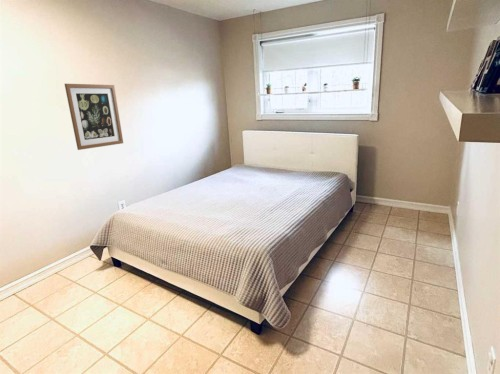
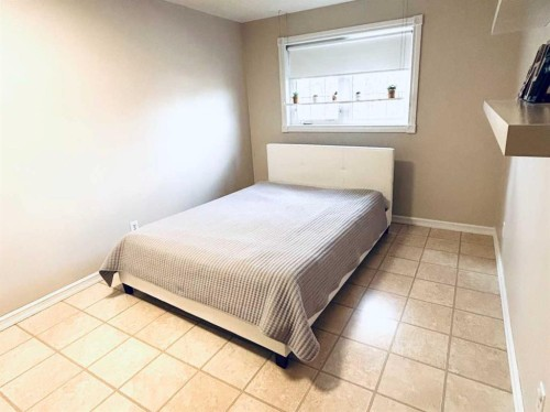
- wall art (96, 116)
